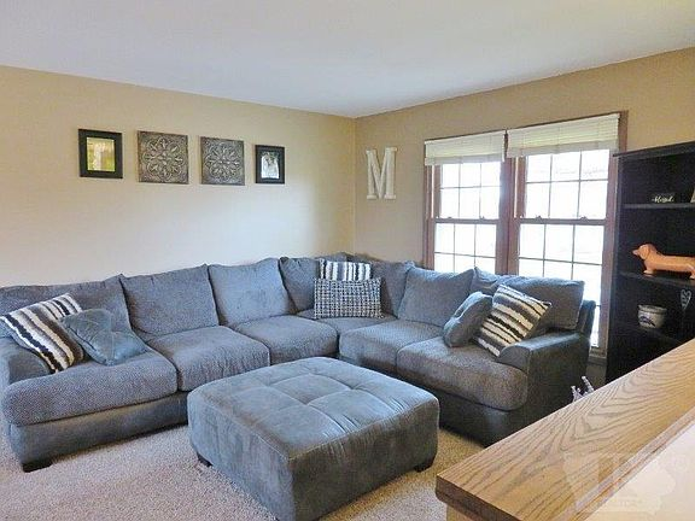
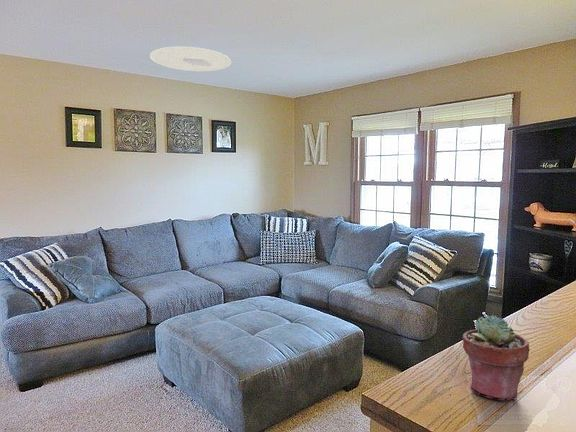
+ ceiling light (191, 56)
+ potted succulent (494, 353)
